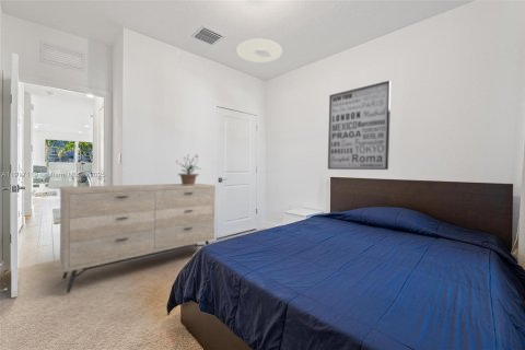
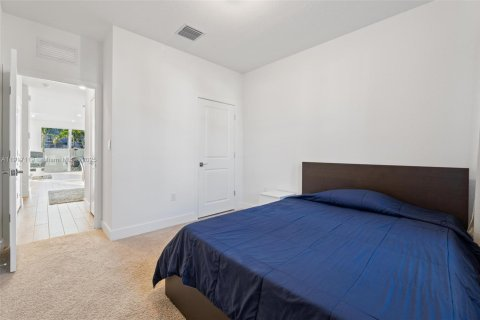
- ceiling light (259, 49)
- dresser (148, 225)
- wall art (355, 129)
- potted plant (189, 168)
